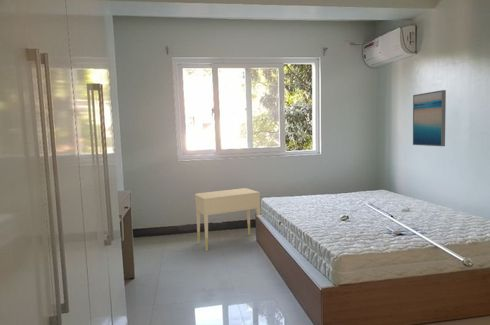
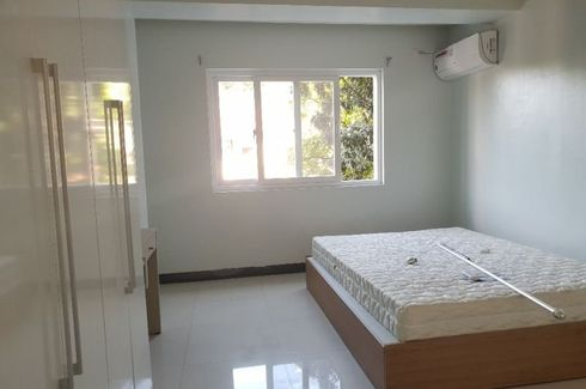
- wall art (428, 119)
- nightstand (226, 212)
